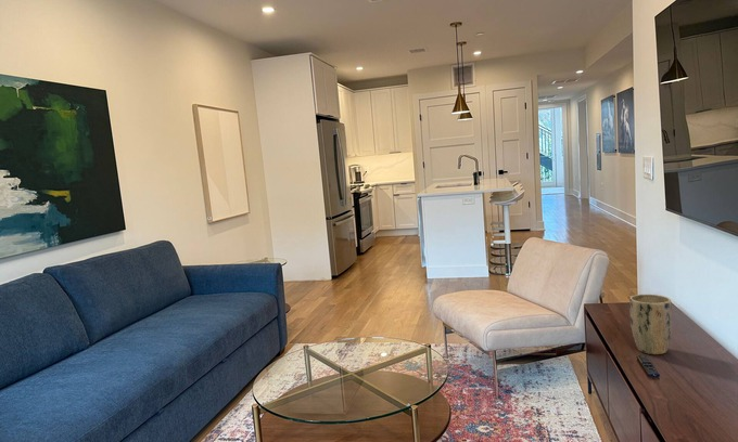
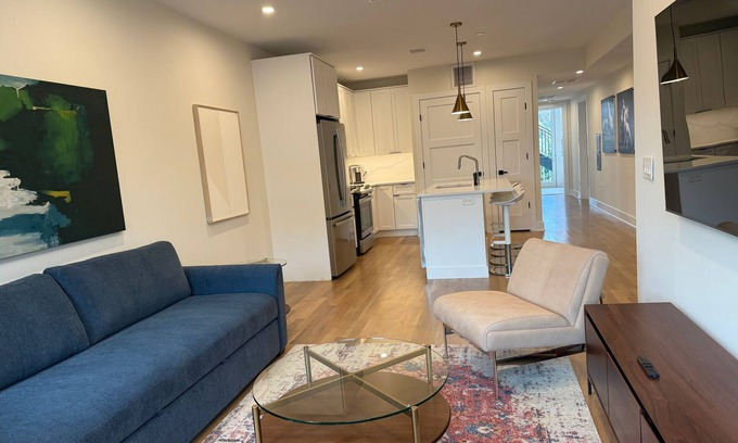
- plant pot (650, 324)
